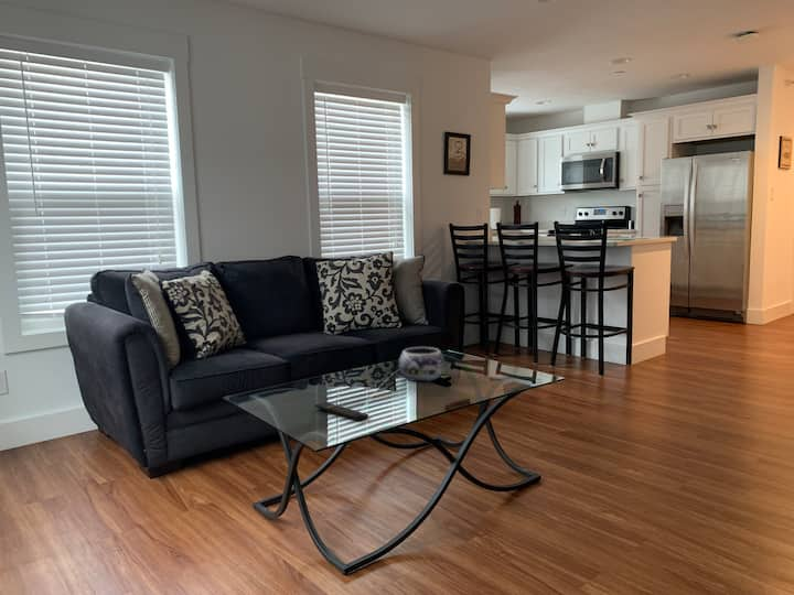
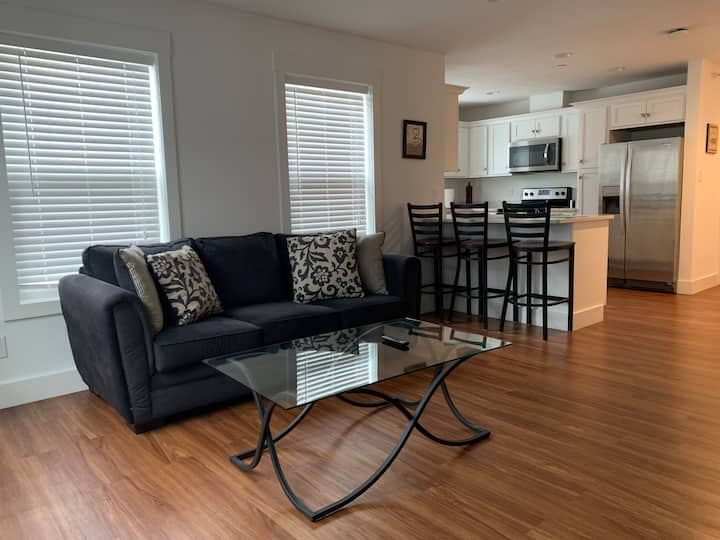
- decorative bowl (421, 364)
- remote control (341, 411)
